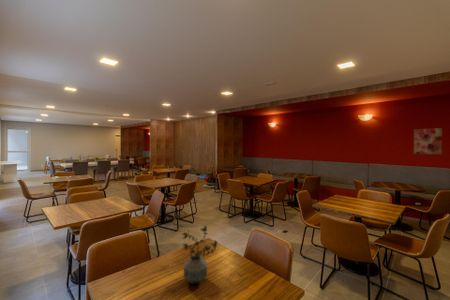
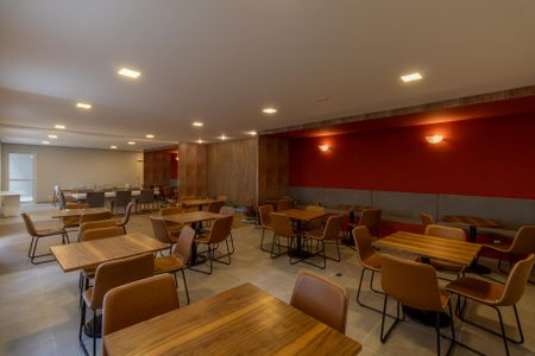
- potted plant (199, 253)
- wall art (427, 141)
